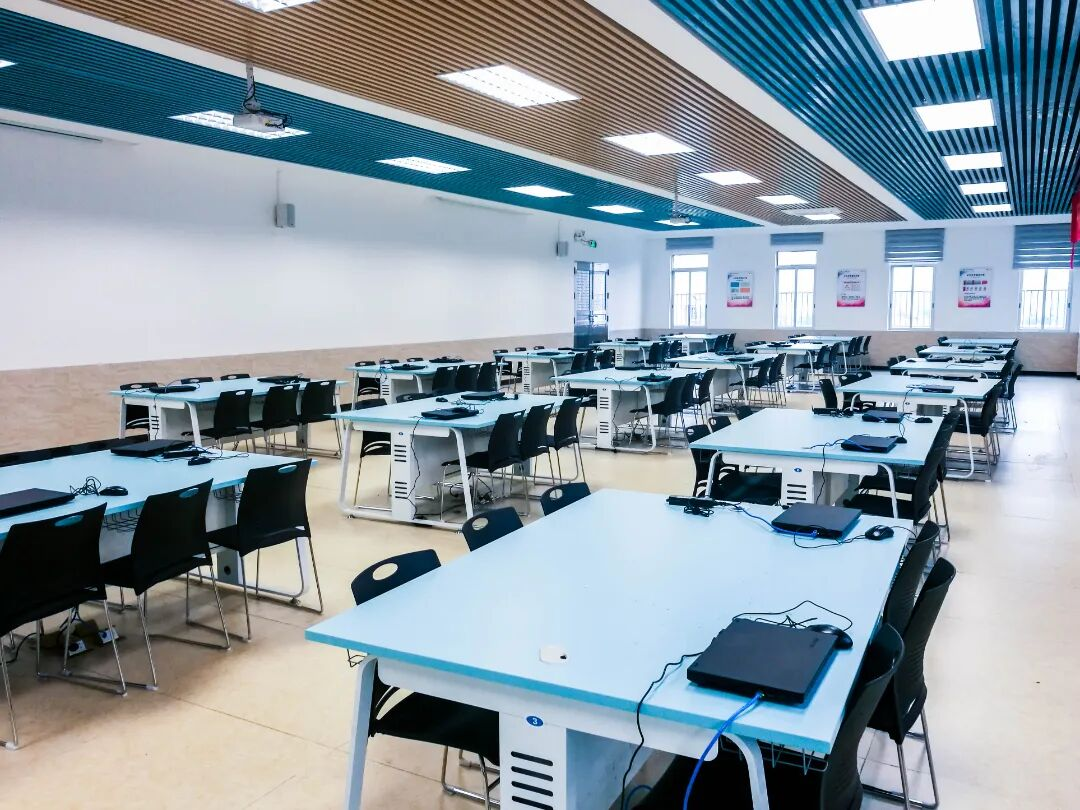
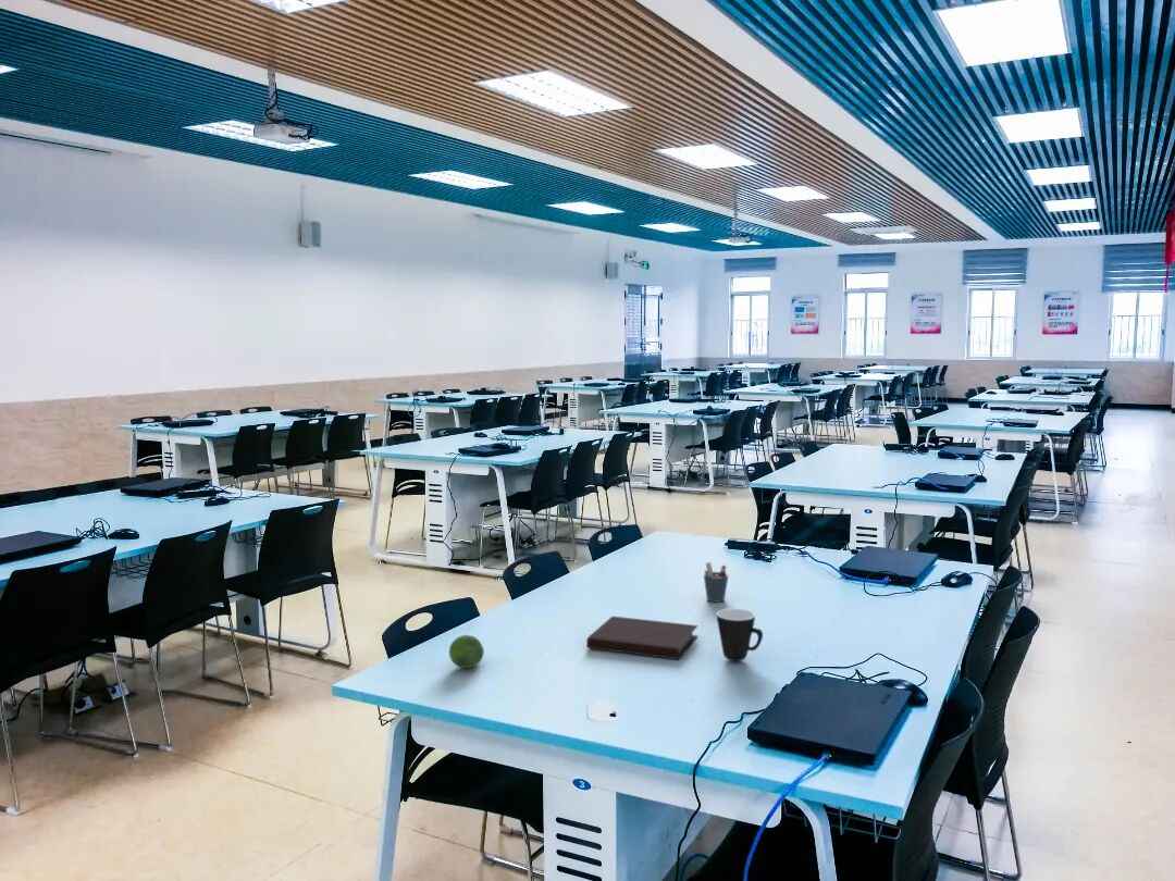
+ notebook (643, 636)
+ pen holder (715, 580)
+ mug (739, 637)
+ fruit (468, 649)
